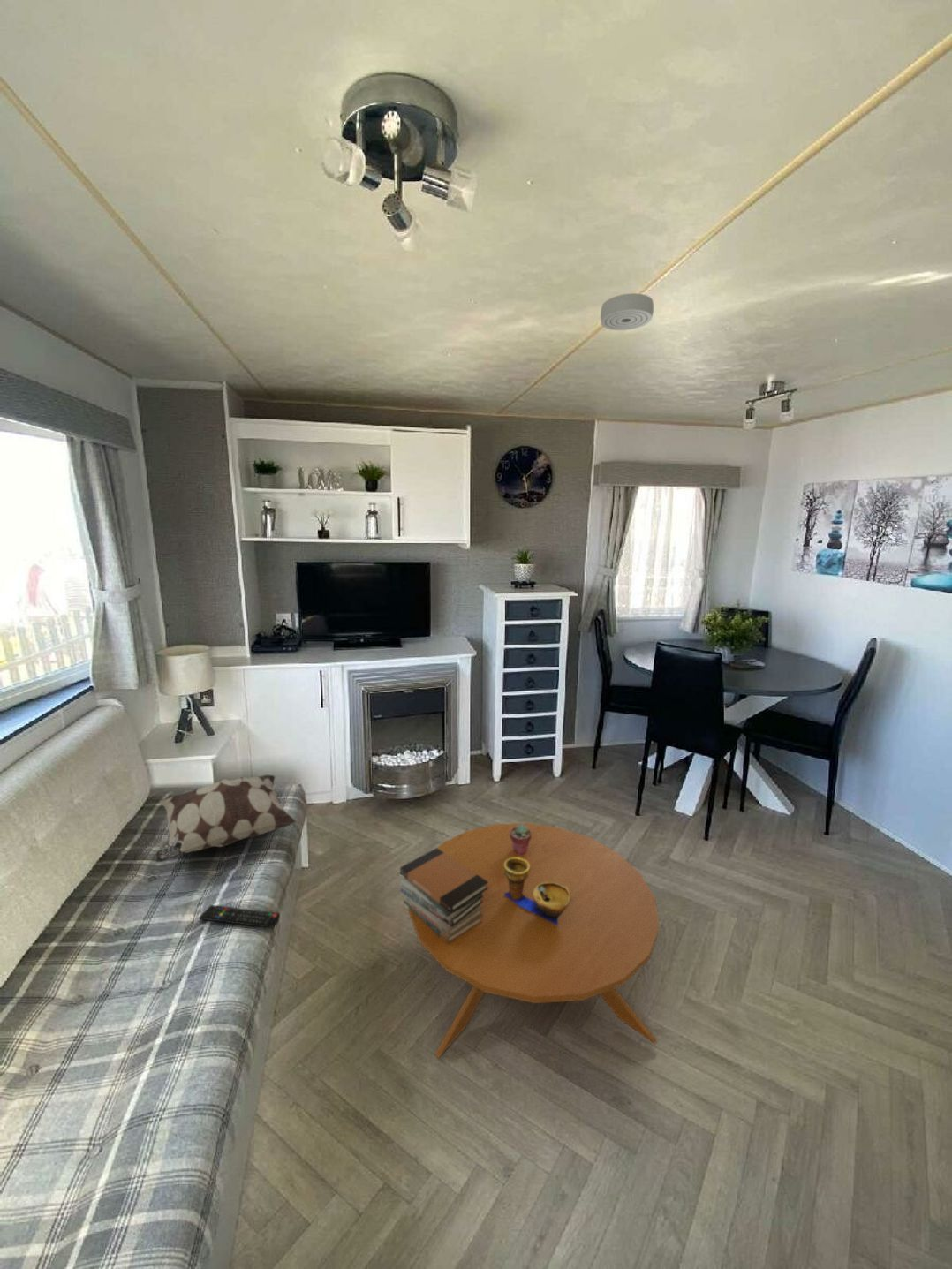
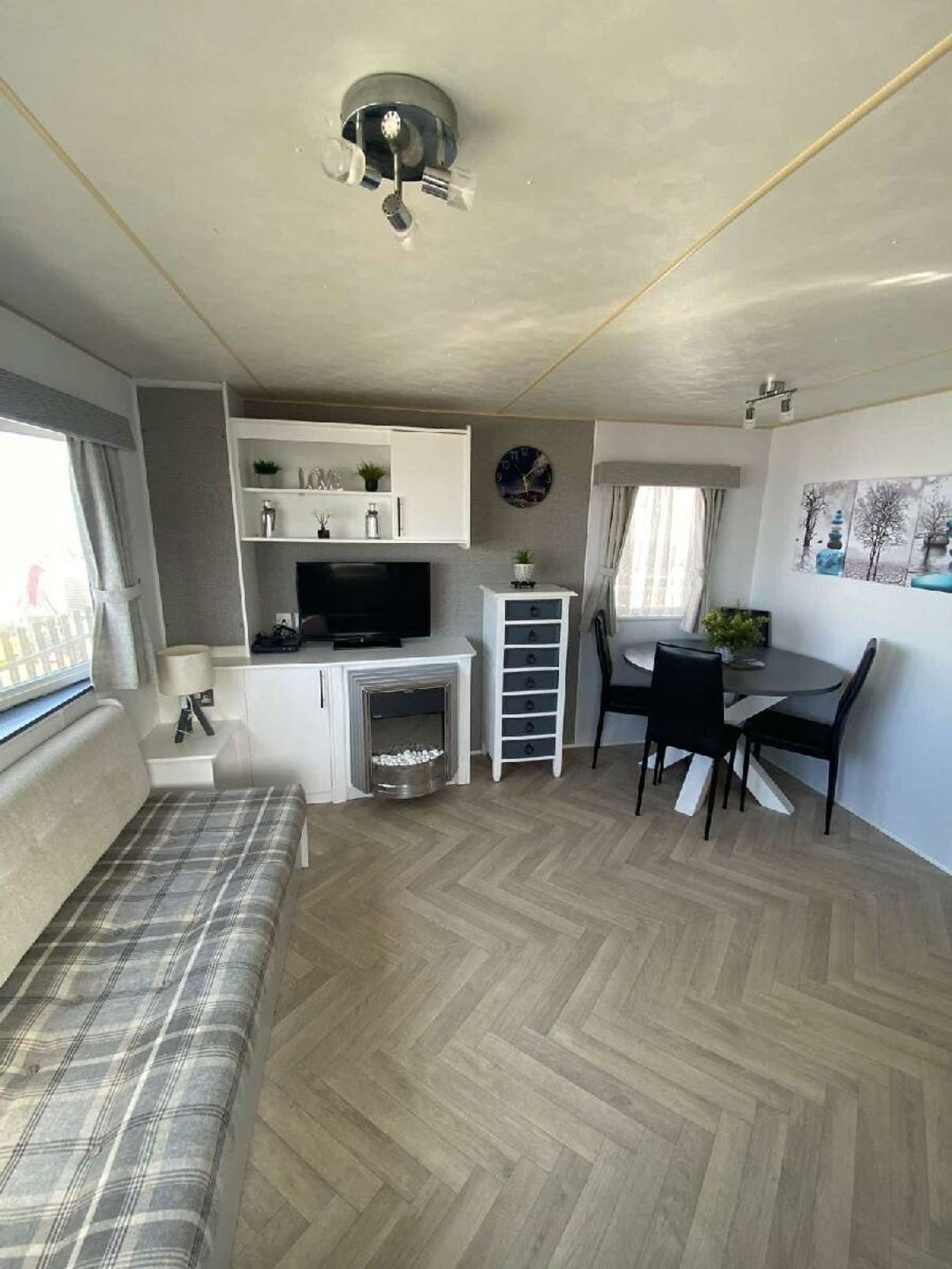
- book stack (442, 892)
- remote control (240, 917)
- smoke detector (626, 313)
- coffee table (529, 925)
- decorative bowl (535, 888)
- decorative pillow (224, 812)
- potted succulent (520, 836)
